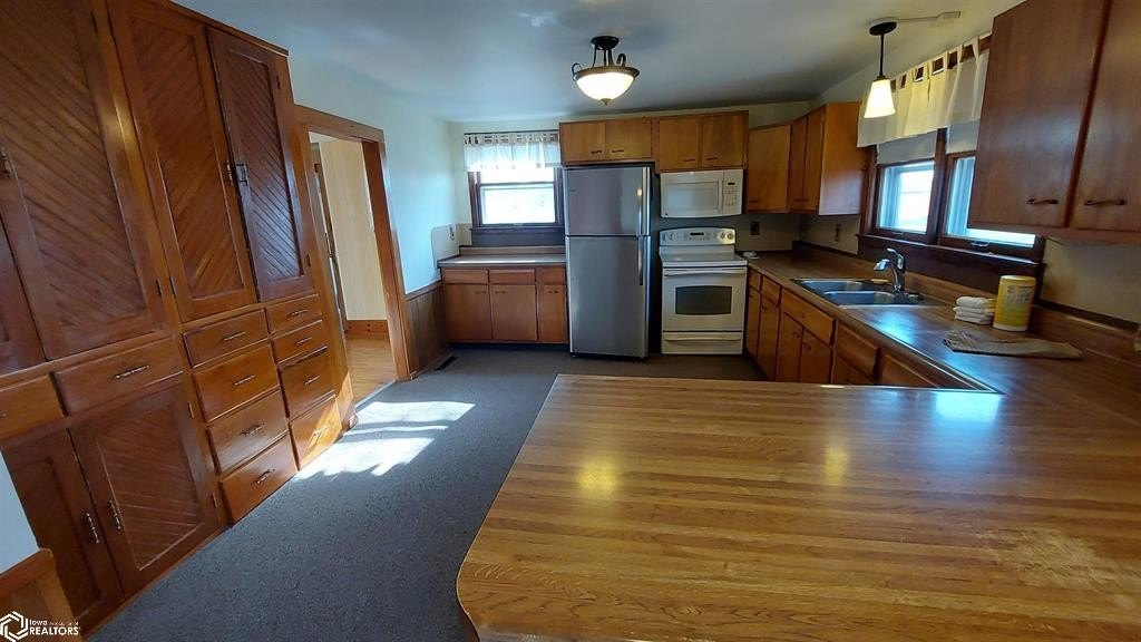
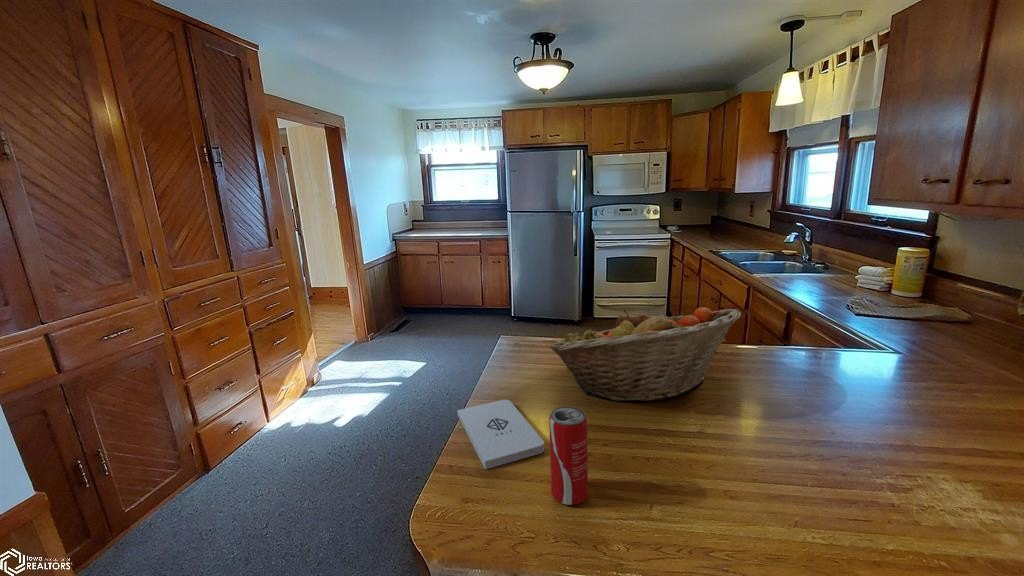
+ fruit basket (643, 343)
+ notepad (498, 429)
+ beverage can (568, 455)
